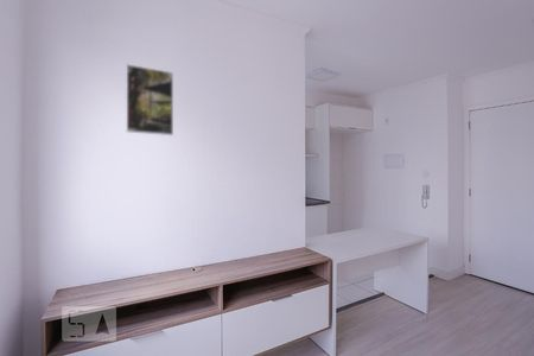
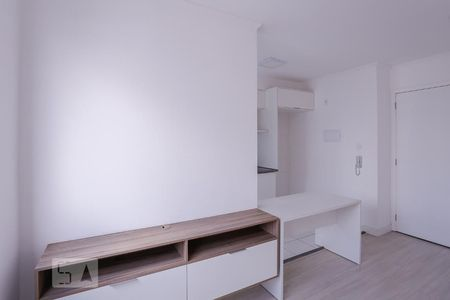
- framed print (150, 101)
